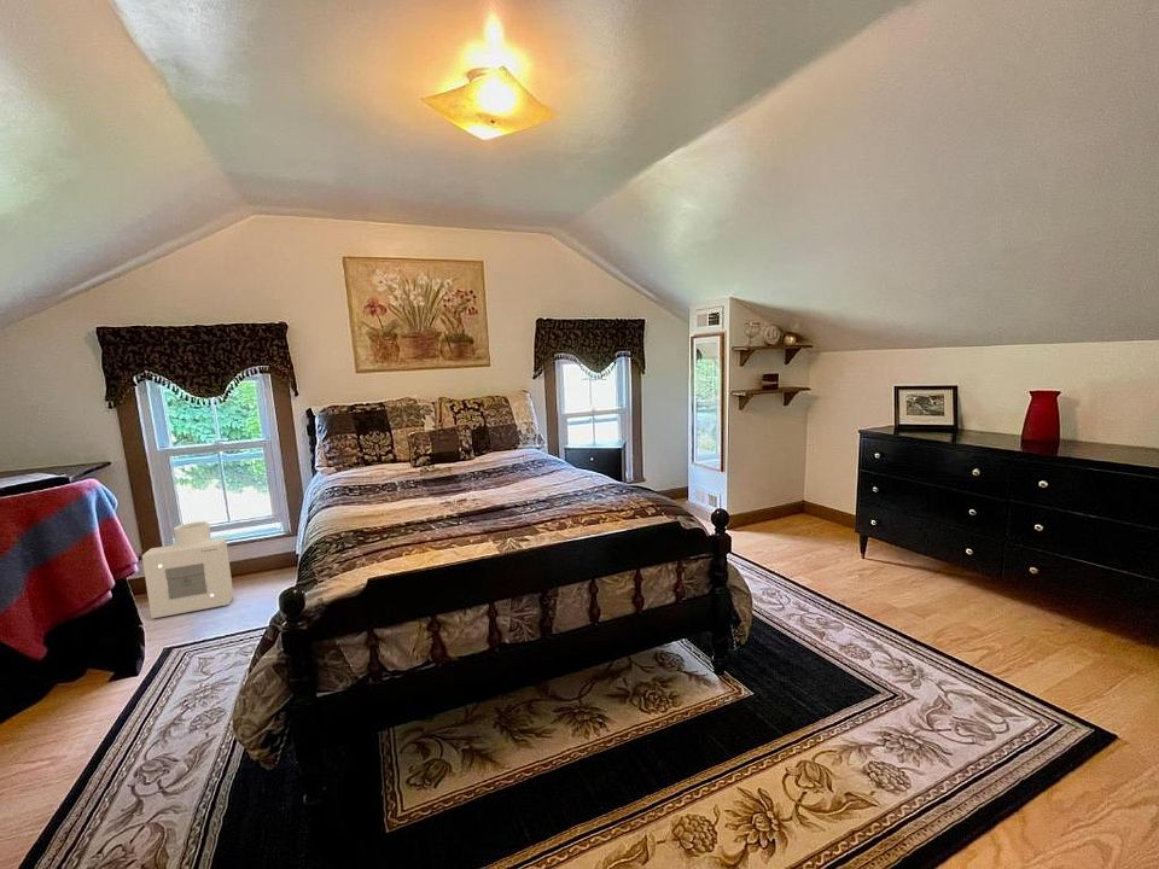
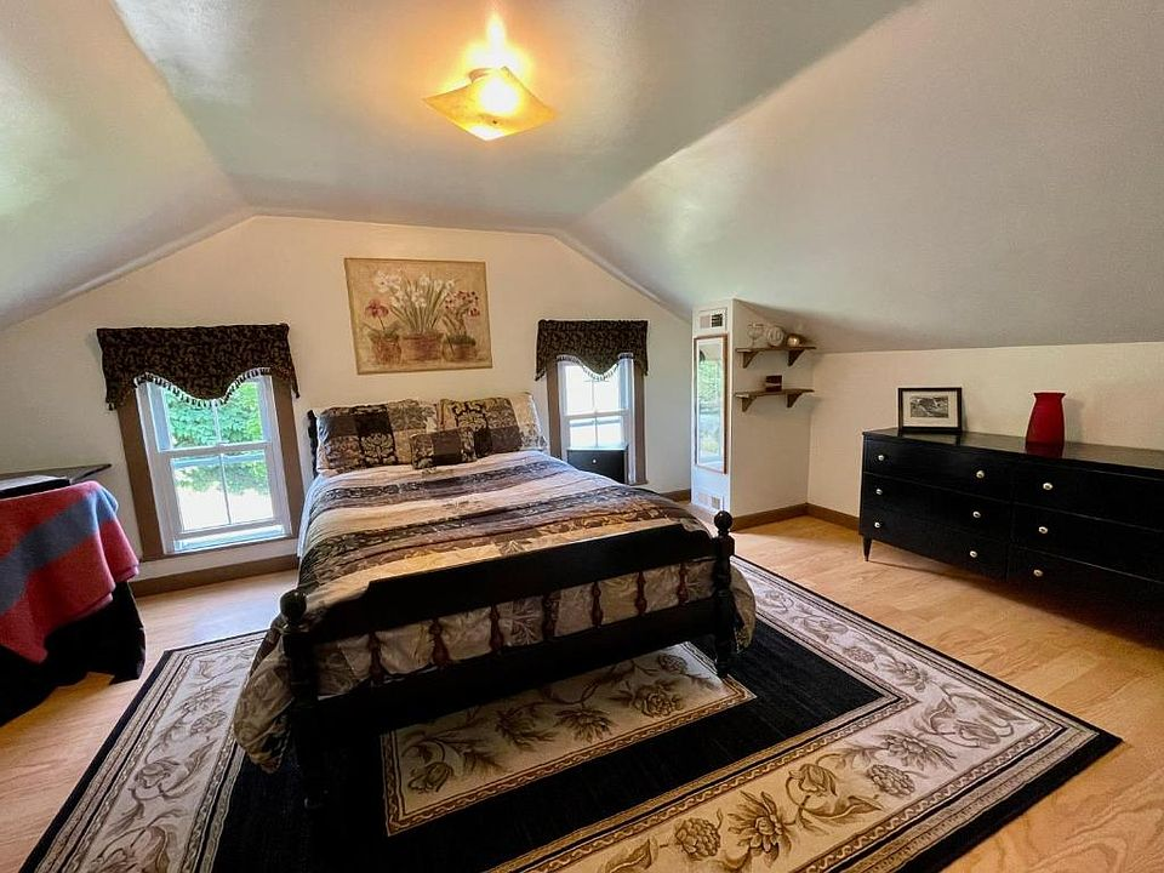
- air purifier (196, 562)
